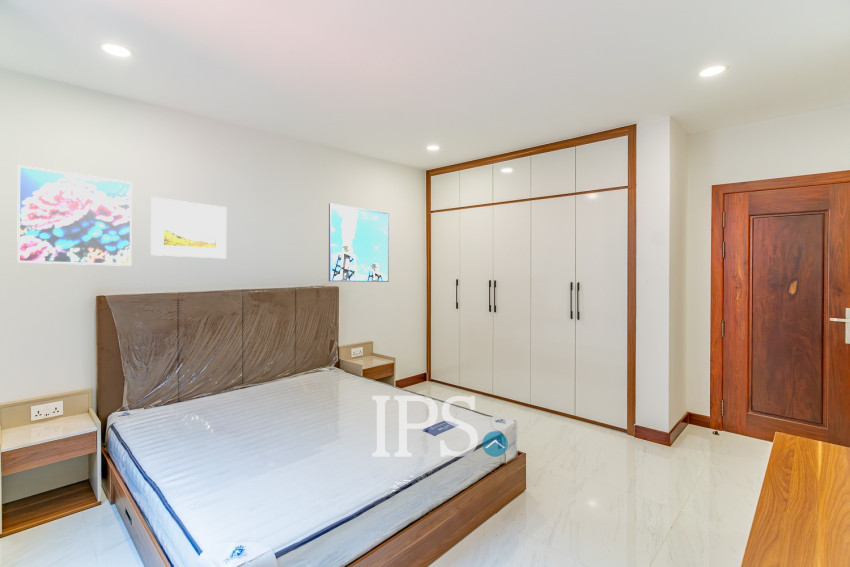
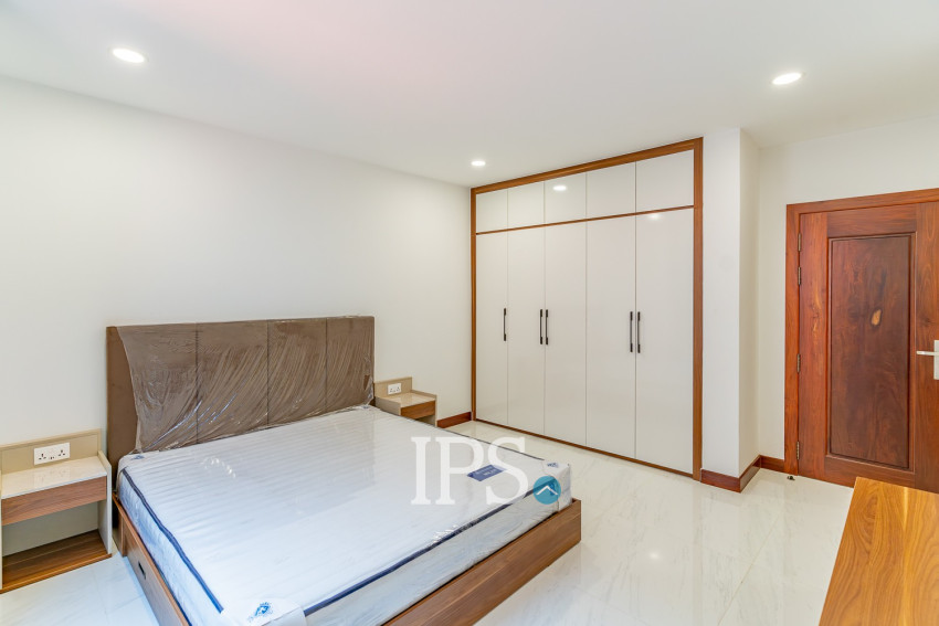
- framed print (190, 229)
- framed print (78, 219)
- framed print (360, 245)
